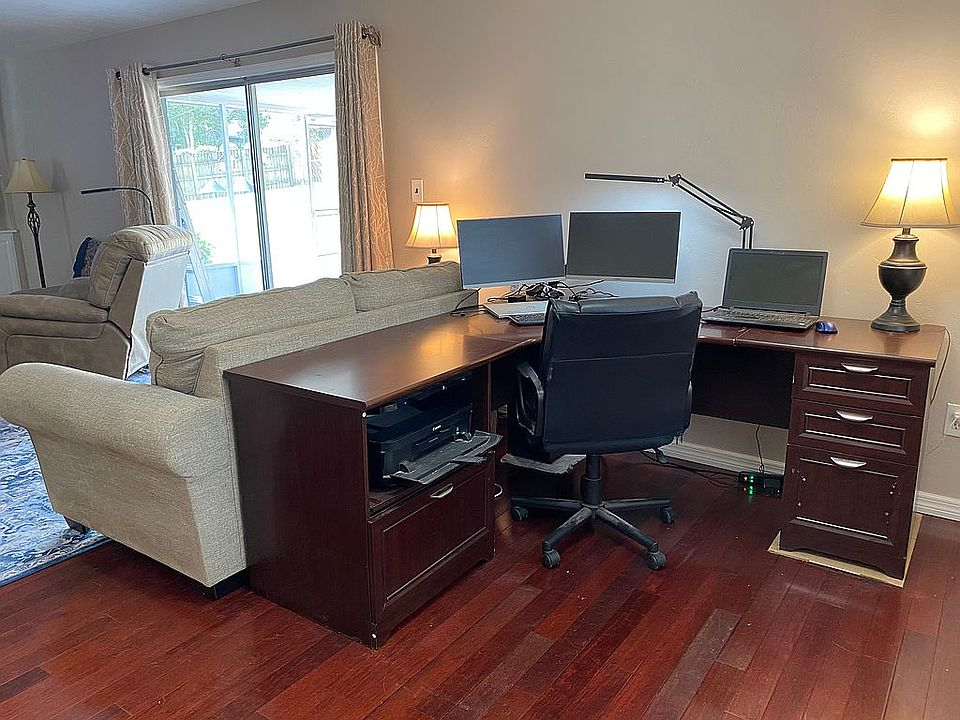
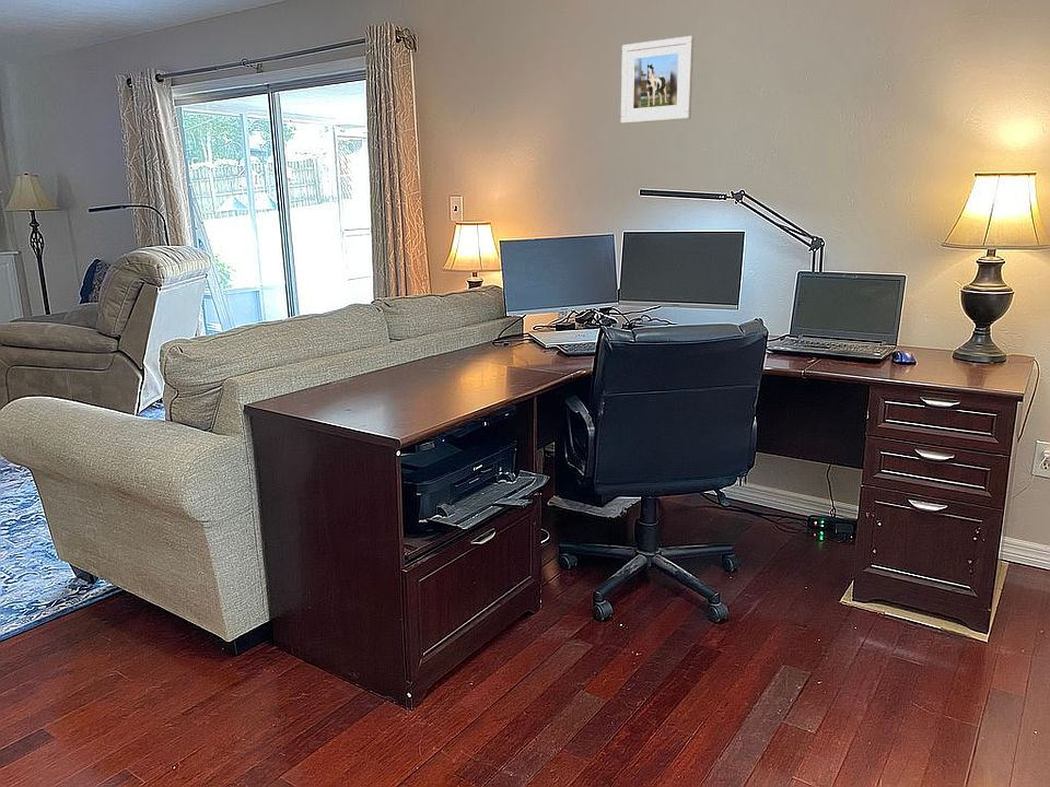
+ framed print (655, 81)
